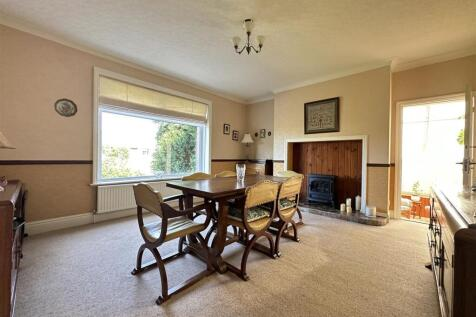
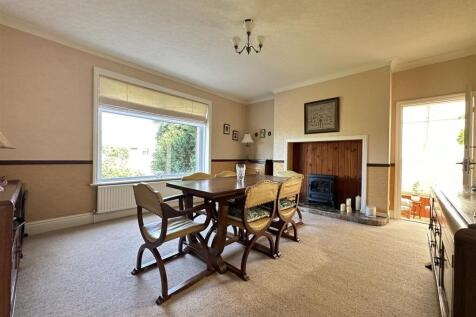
- decorative plate (66, 107)
